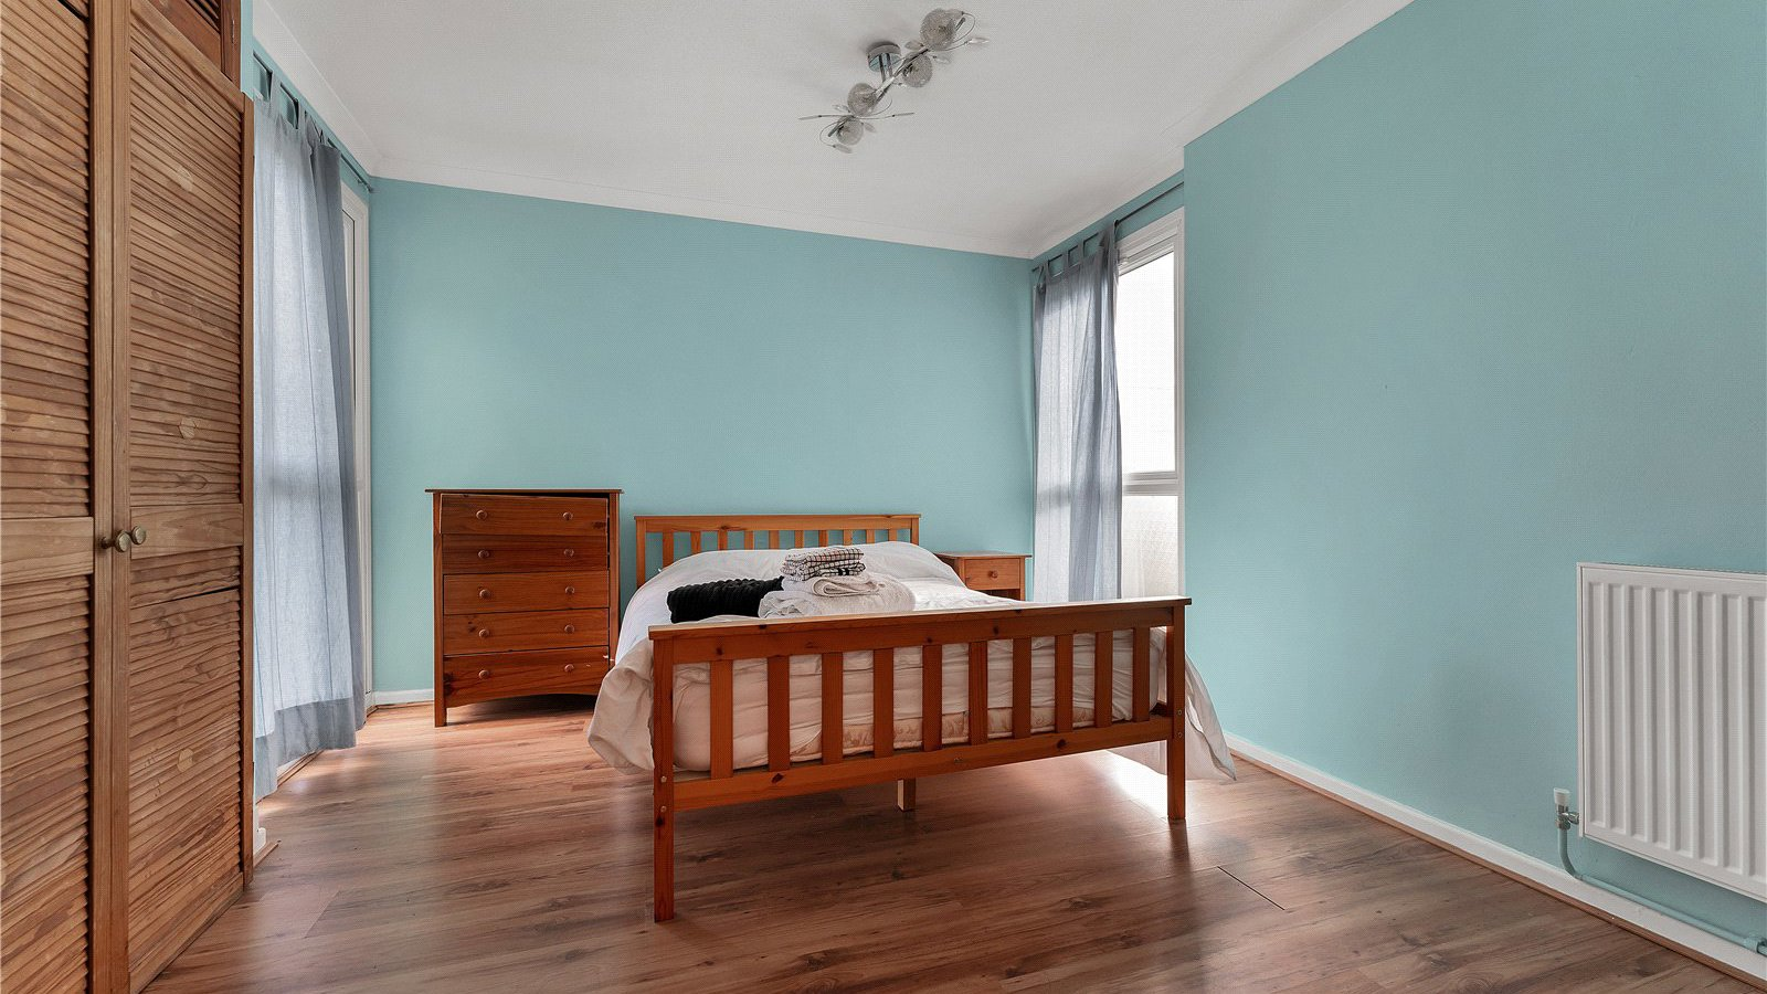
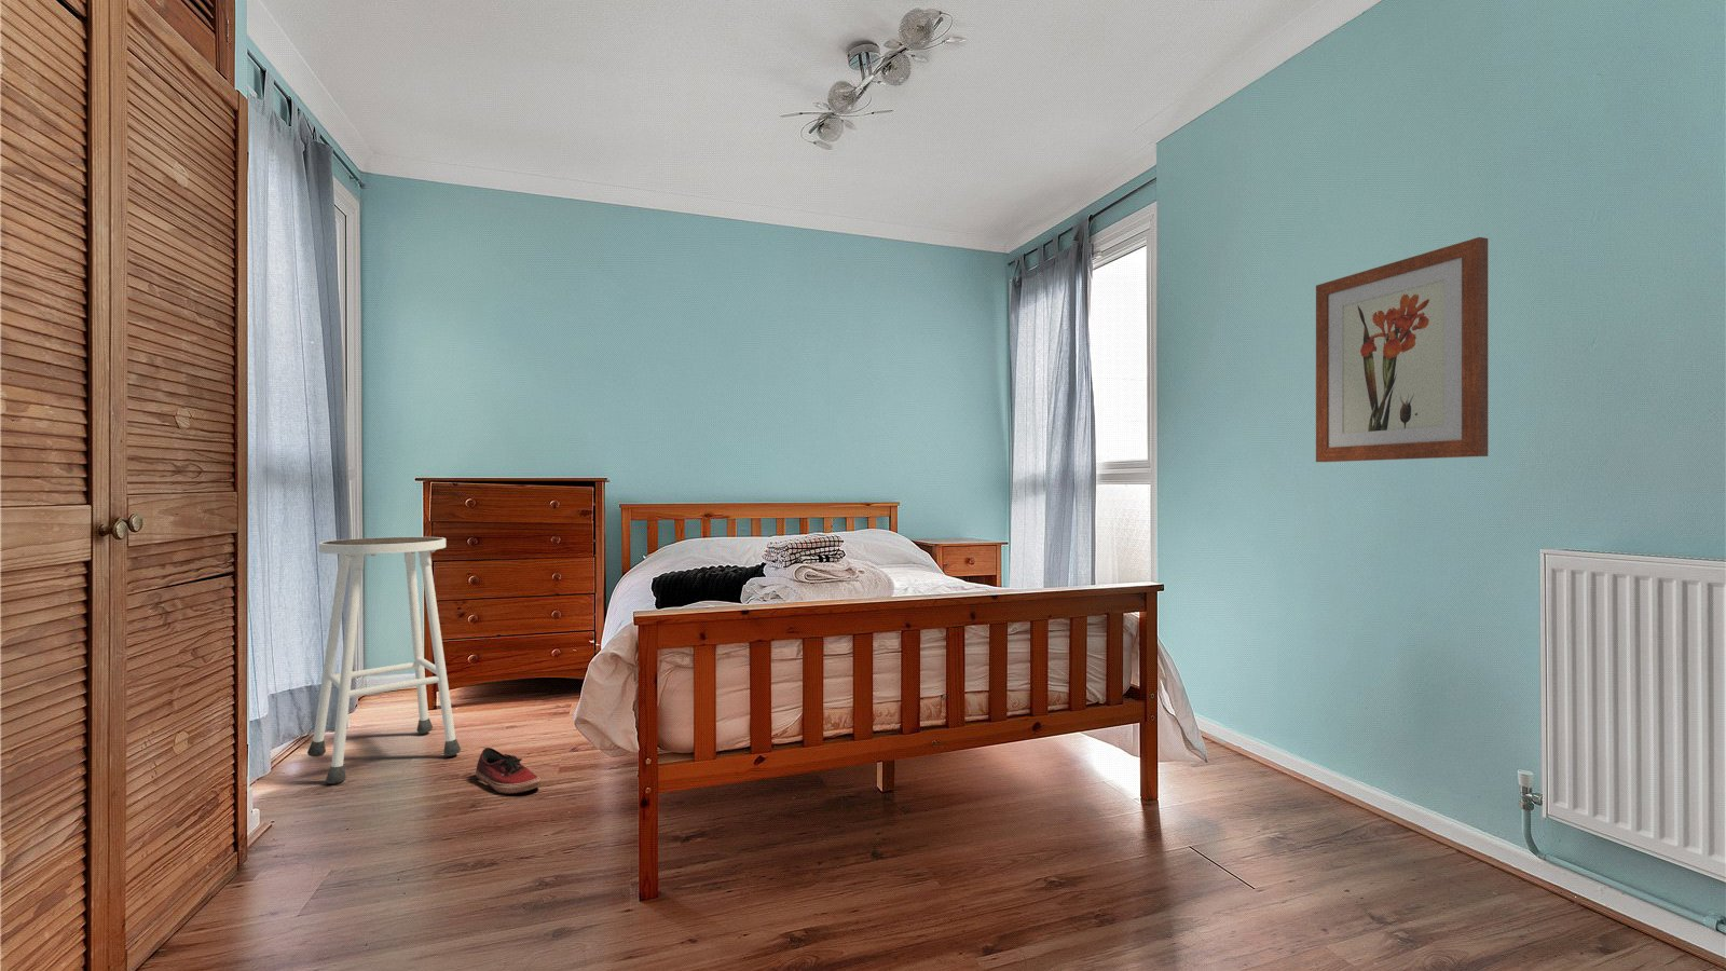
+ stool (389, 665)
+ shoe (505, 768)
+ wall art (1393, 362)
